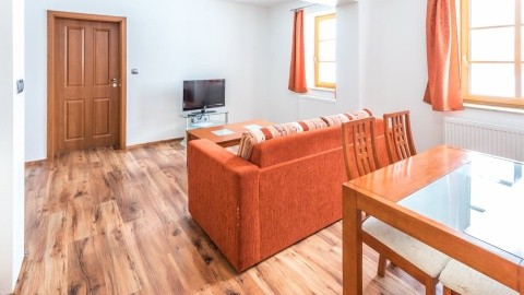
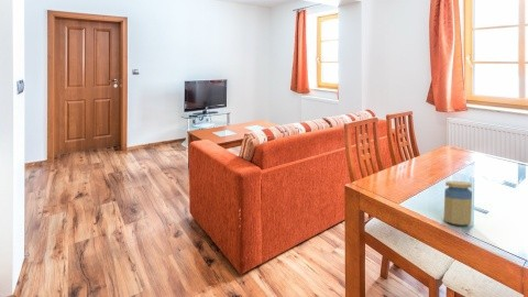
+ jar (458, 202)
